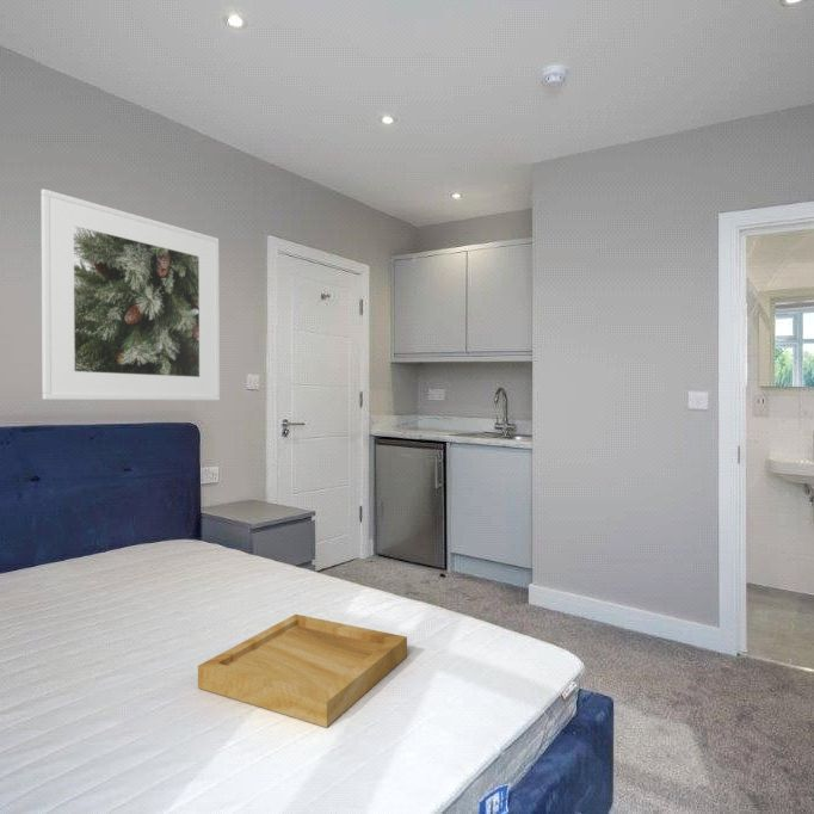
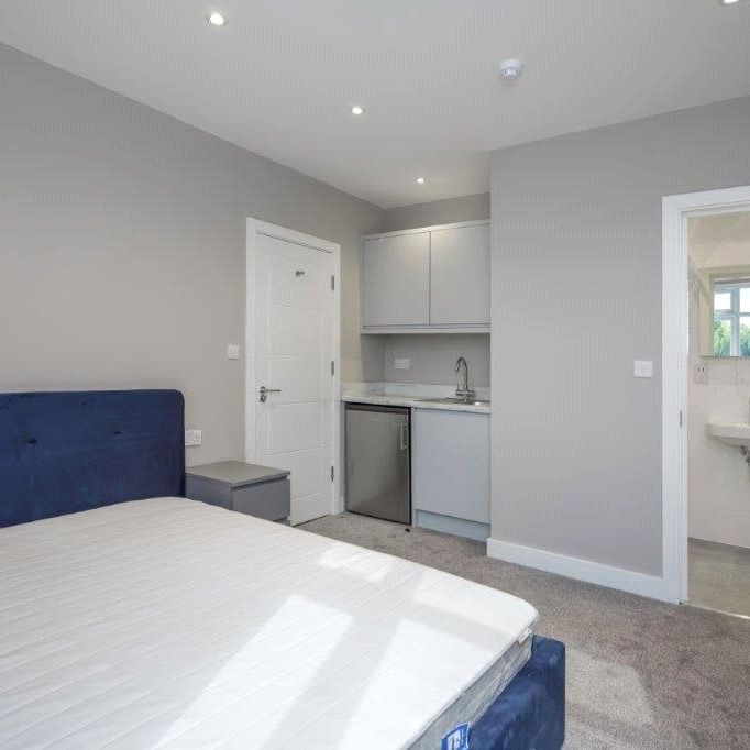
- tray (308, 660)
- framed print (141, 308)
